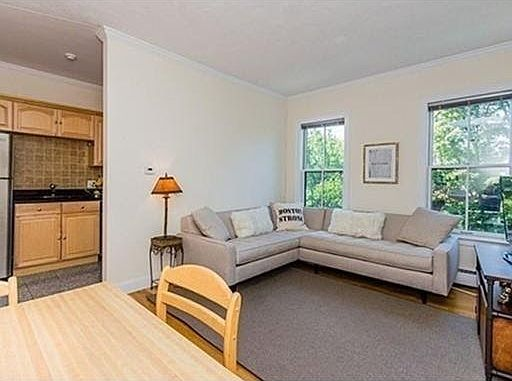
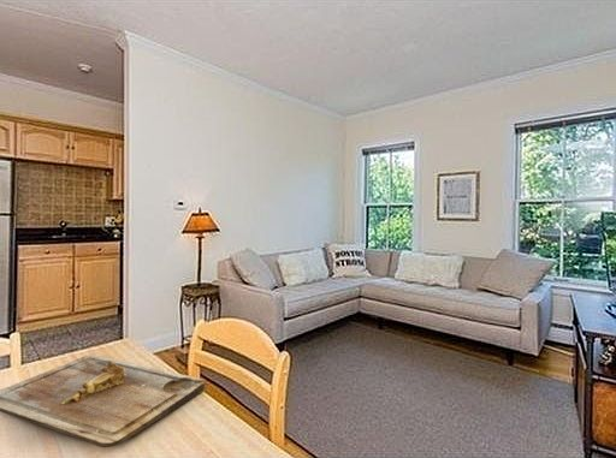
+ cutting board (97, 382)
